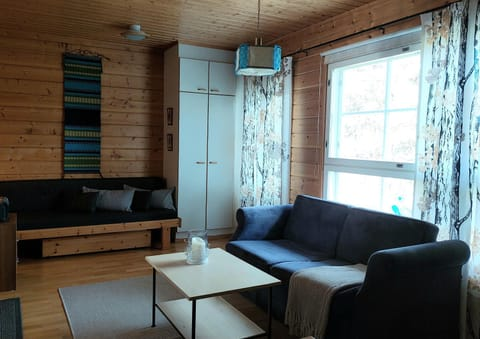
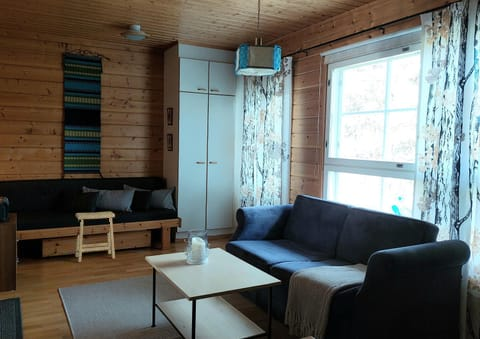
+ footstool (98, 243)
